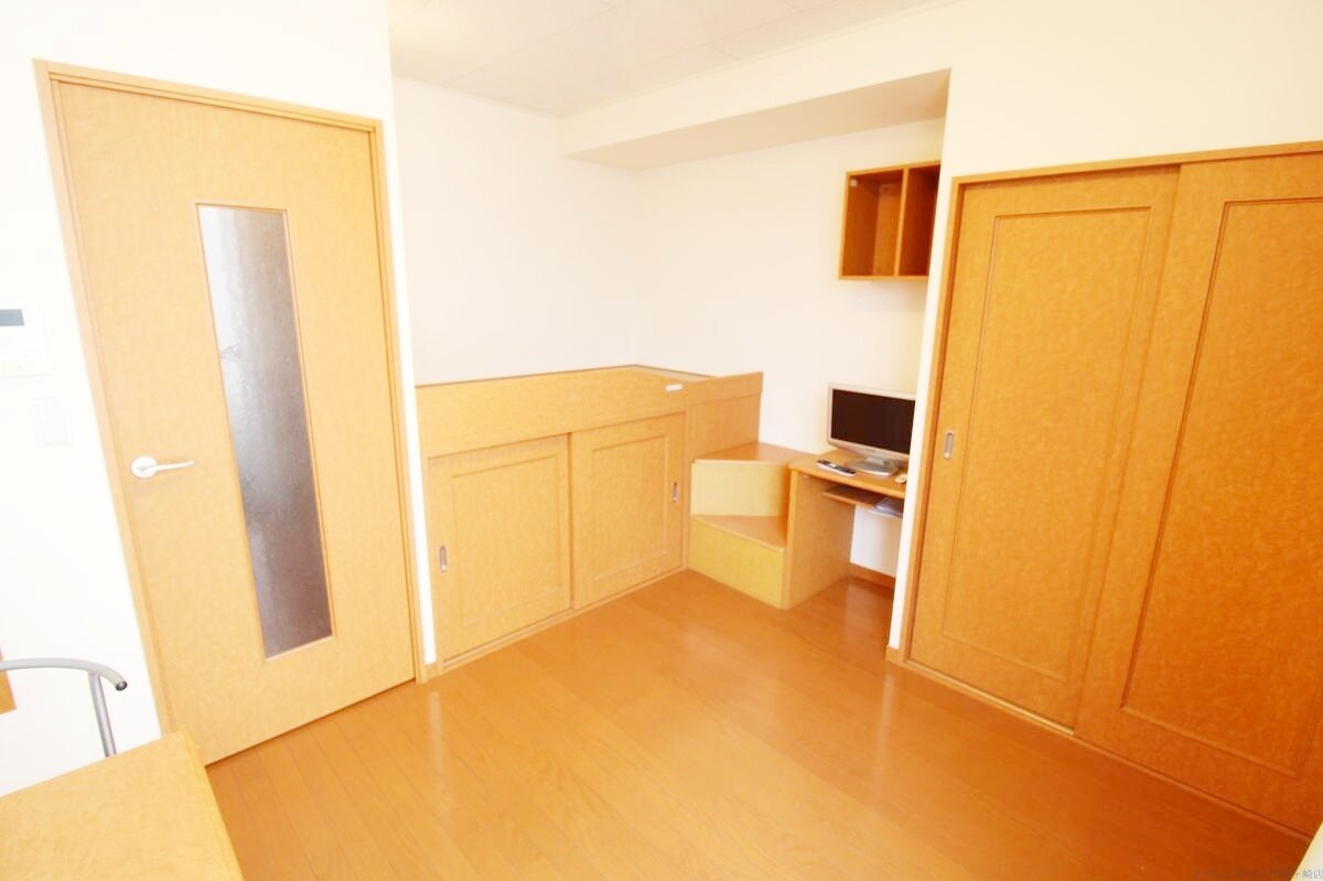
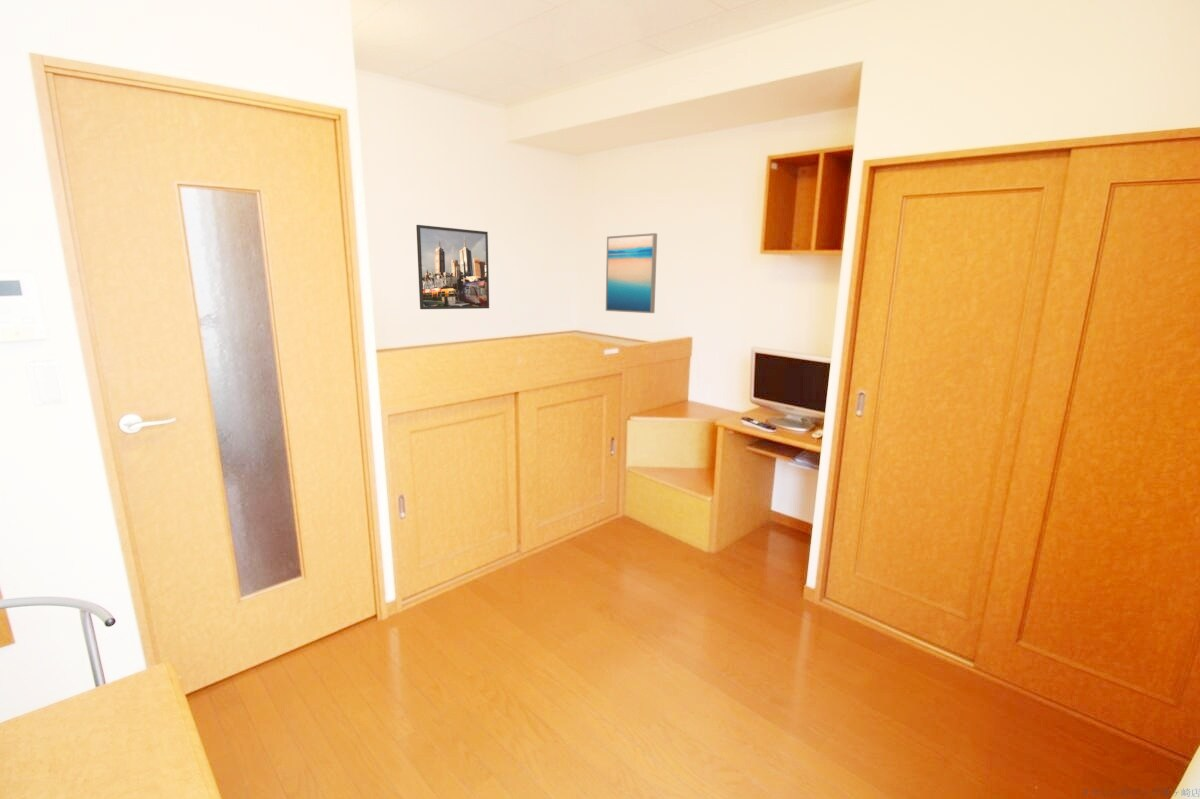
+ wall art (630, 274)
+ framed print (455, 269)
